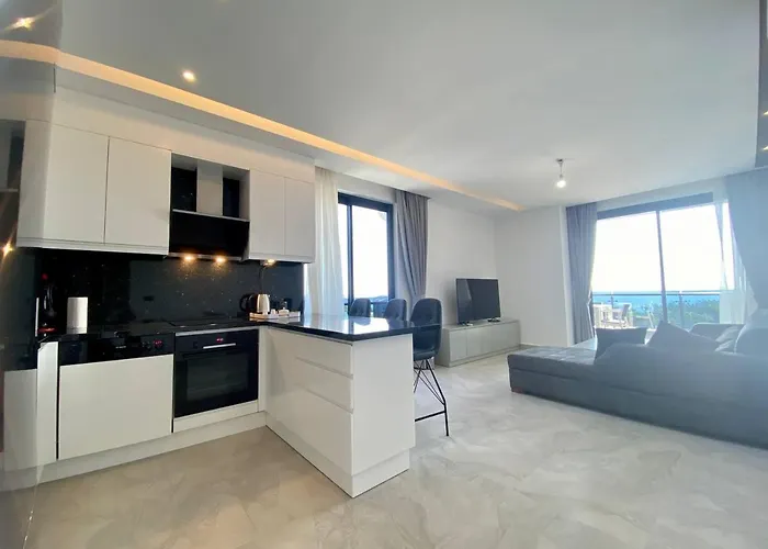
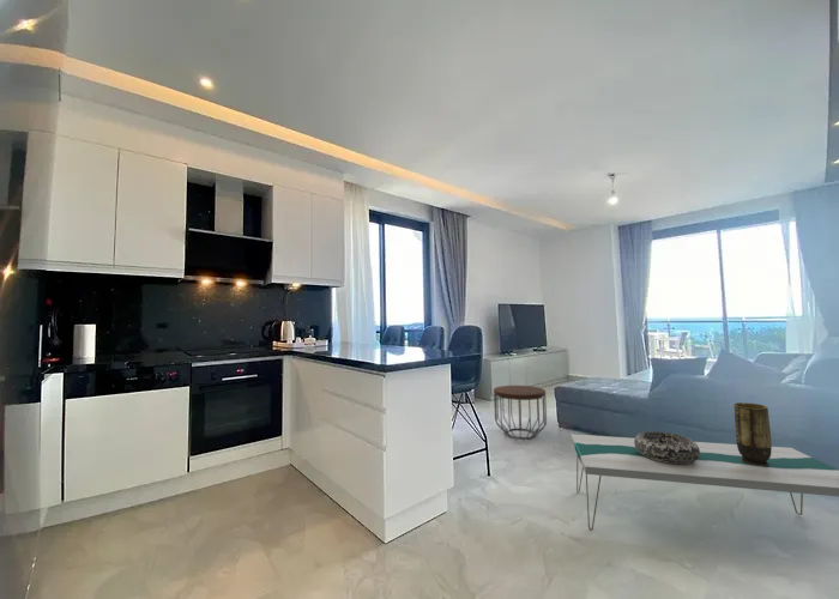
+ decorative bowl (665, 446)
+ vase (753, 432)
+ side table (519, 411)
+ coffee table (695, 483)
